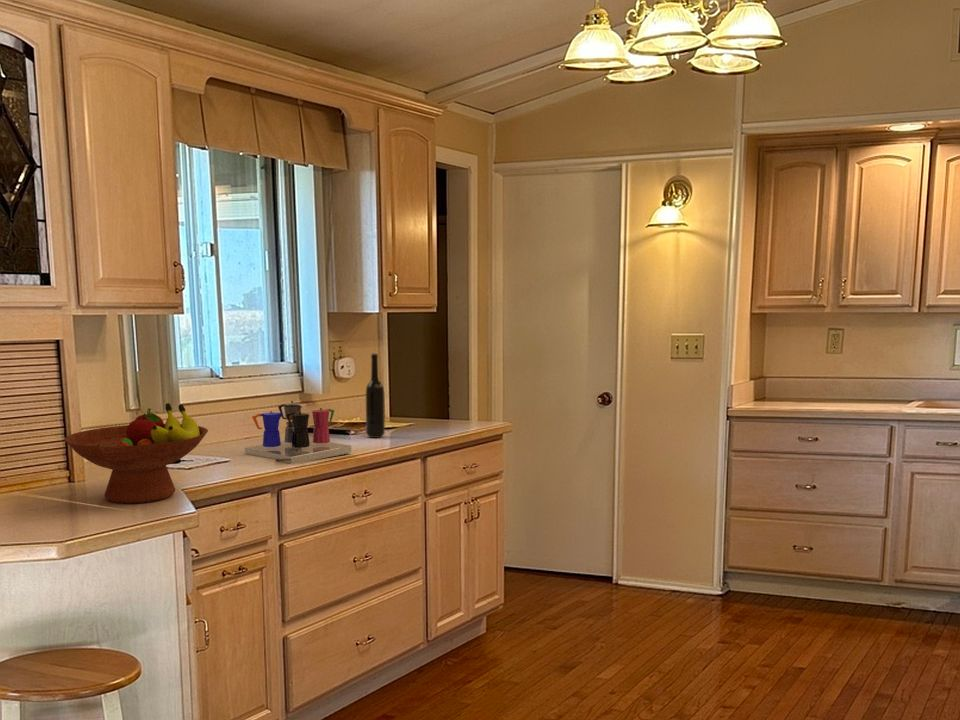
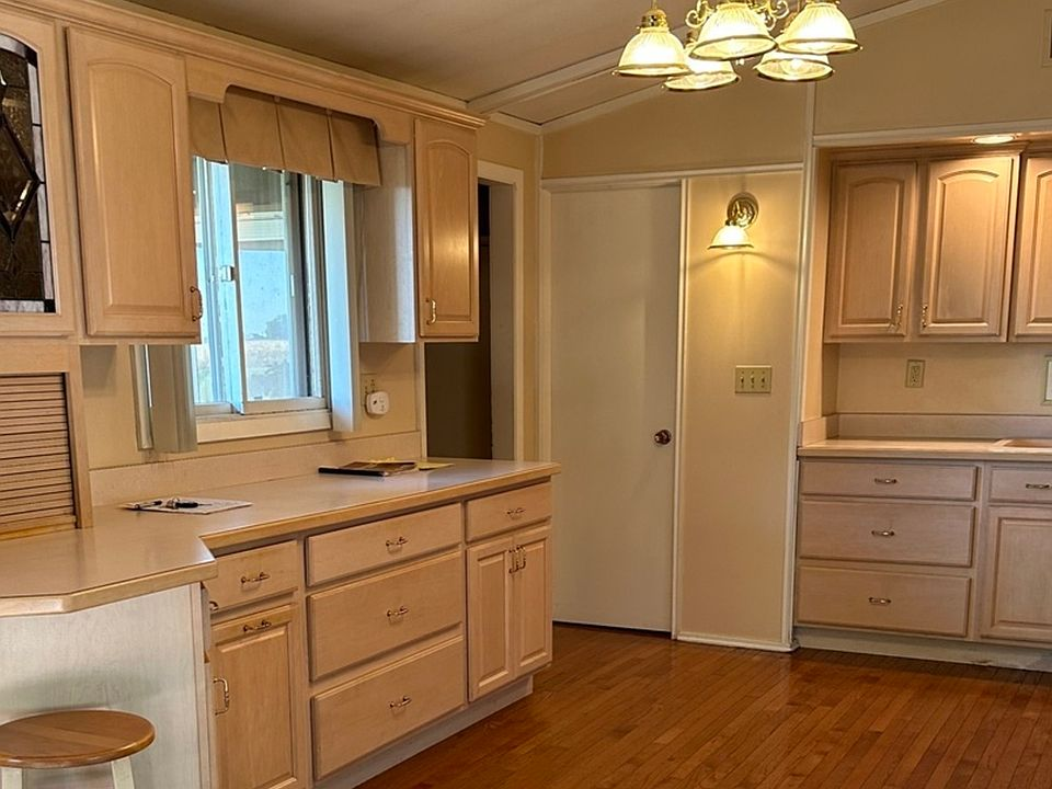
- bottle (375, 395)
- fruit bowl (138, 453)
- coffee maker (297, 427)
